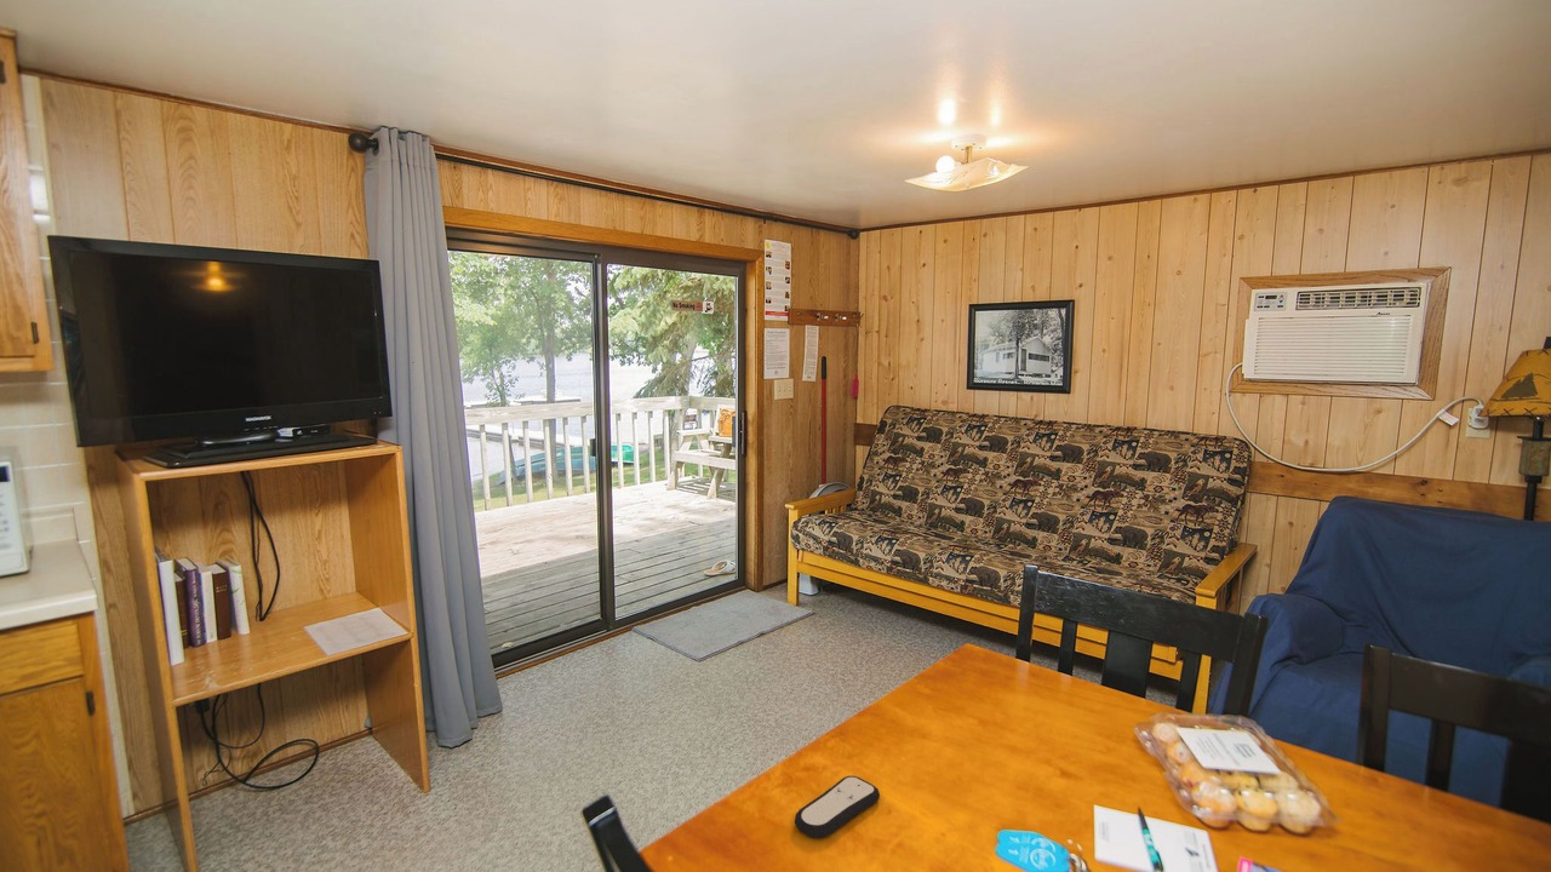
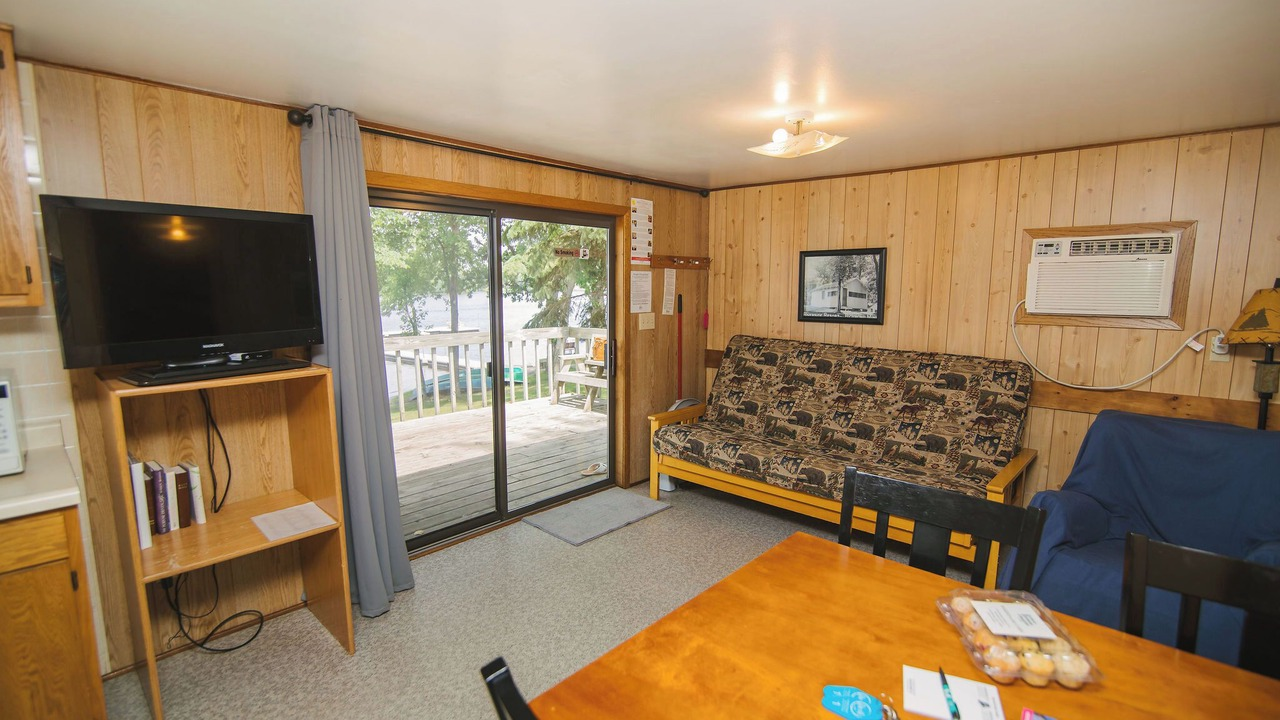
- remote control (836, 805)
